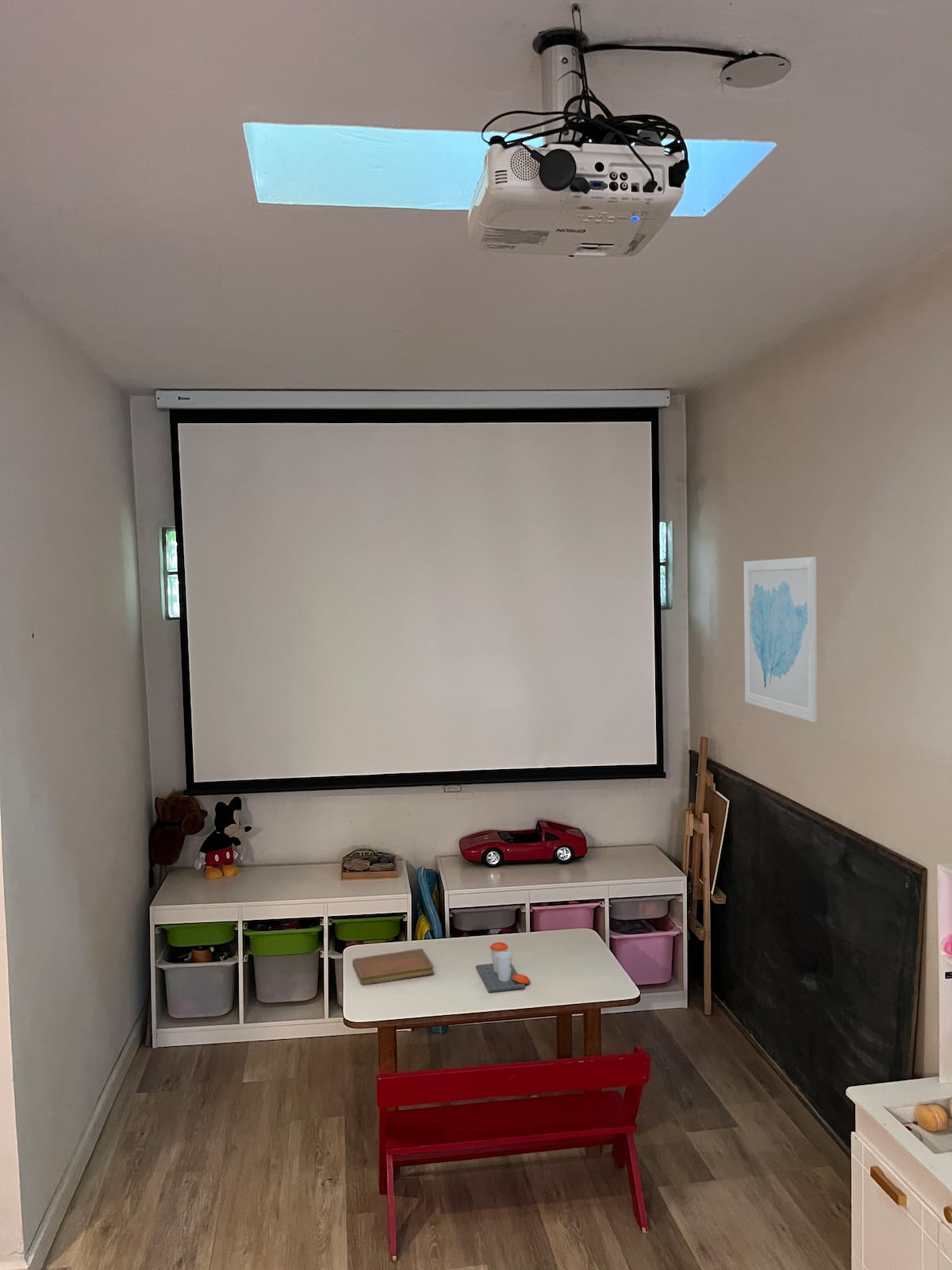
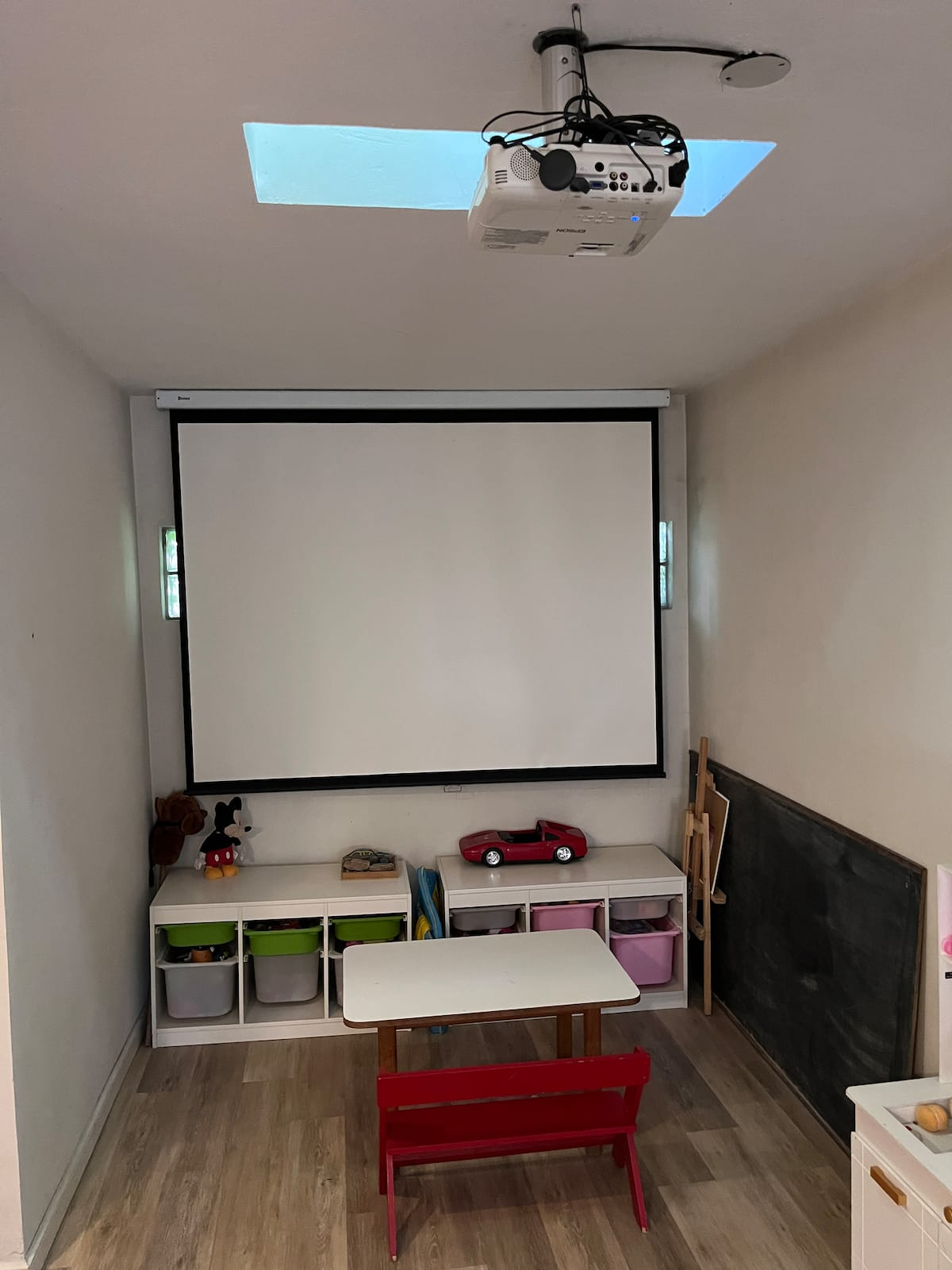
- cup (504, 963)
- wall art (777, 635)
- notebook (393, 965)
